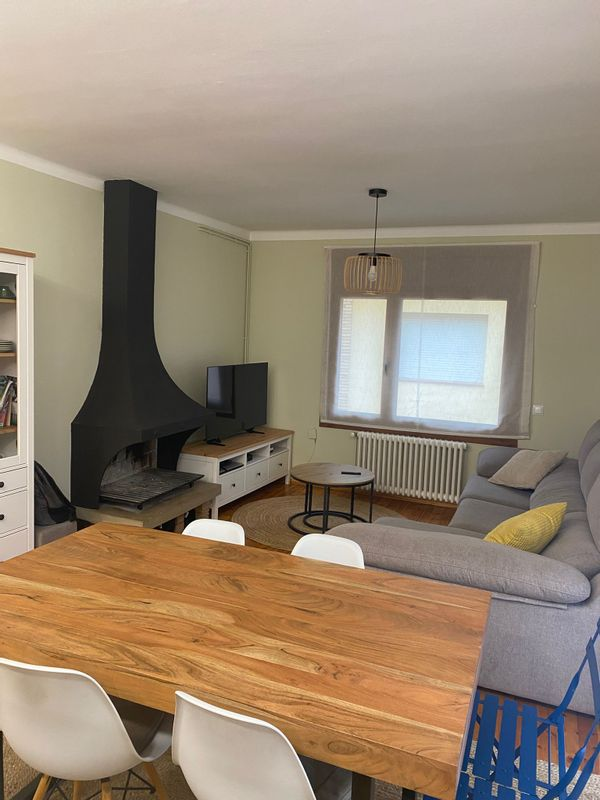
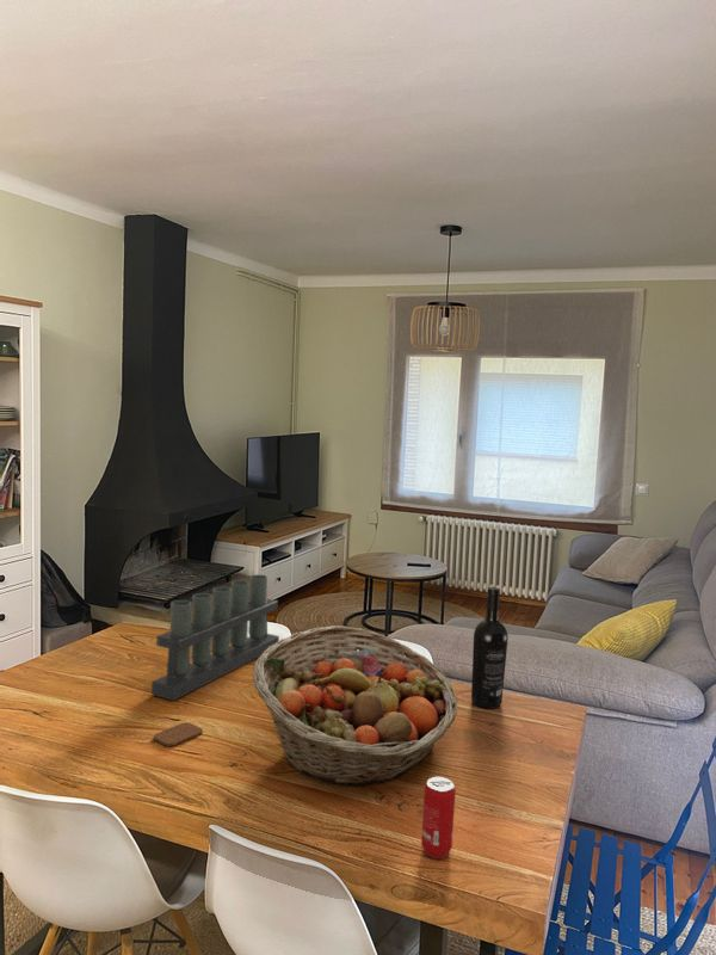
+ coaster (178, 733)
+ fruit basket (357, 700)
+ beverage can (438, 817)
+ candle holder (222, 628)
+ wine bottle (489, 646)
